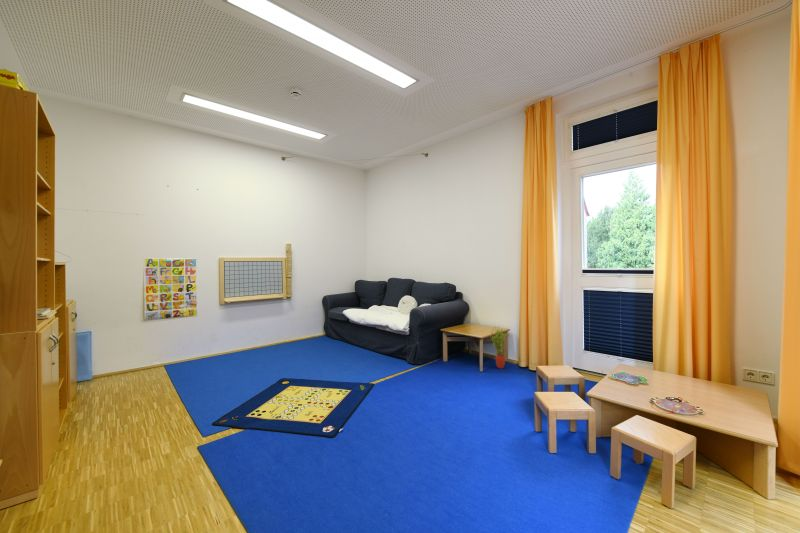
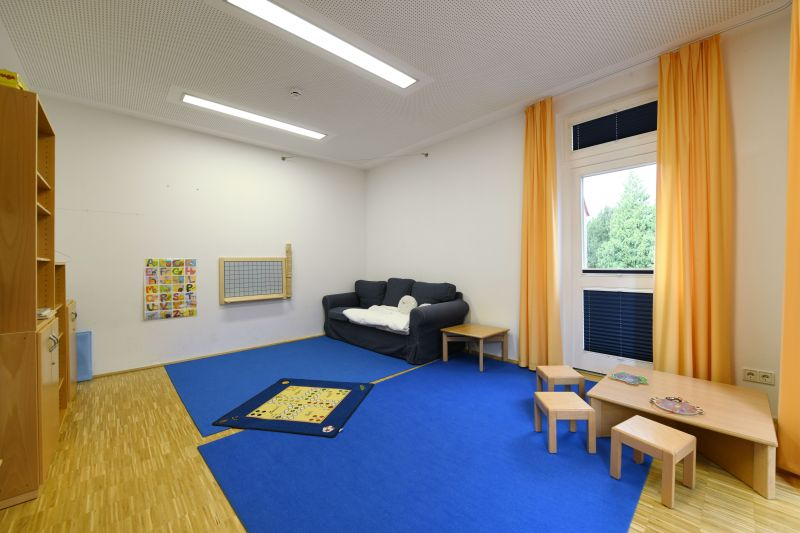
- potted plant (497, 347)
